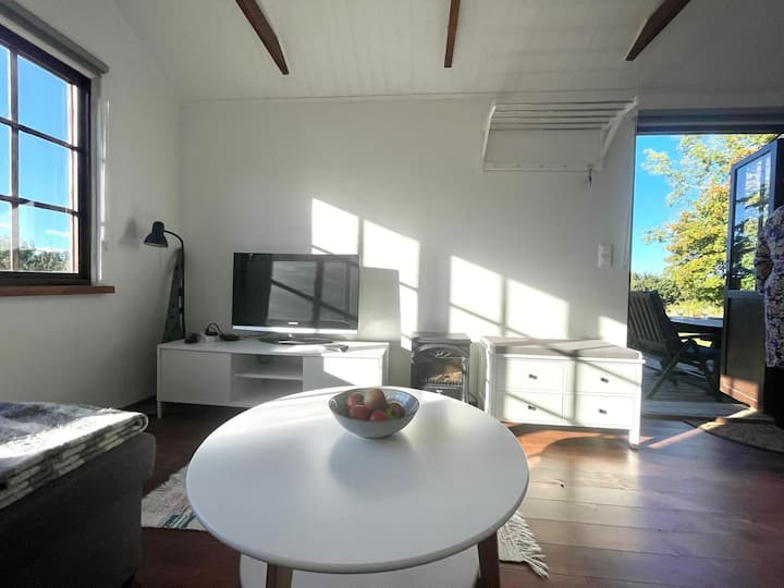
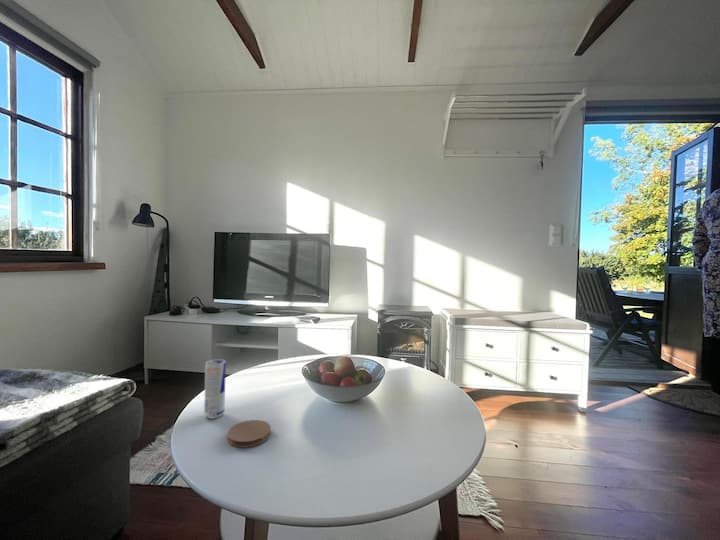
+ beverage can (215, 388)
+ coaster (249, 432)
